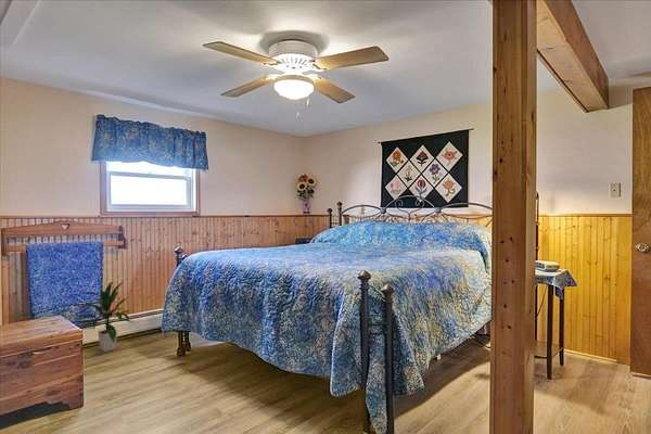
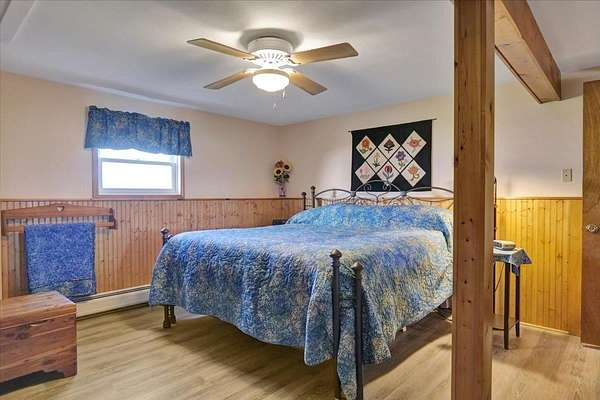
- indoor plant (106, 316)
